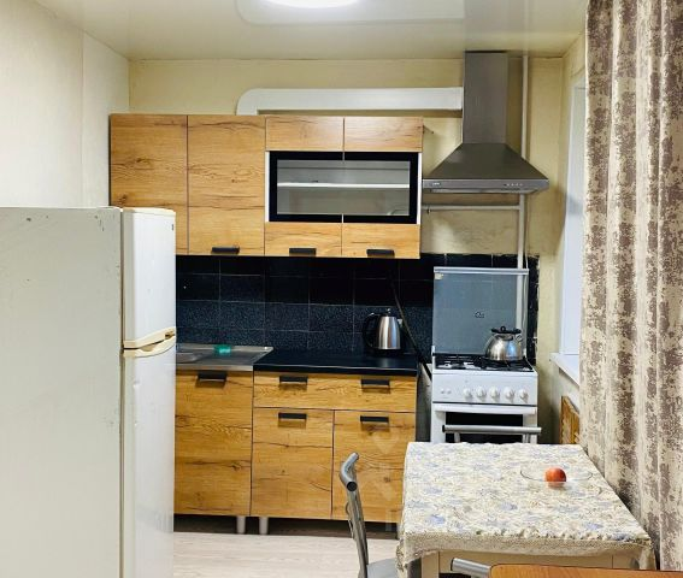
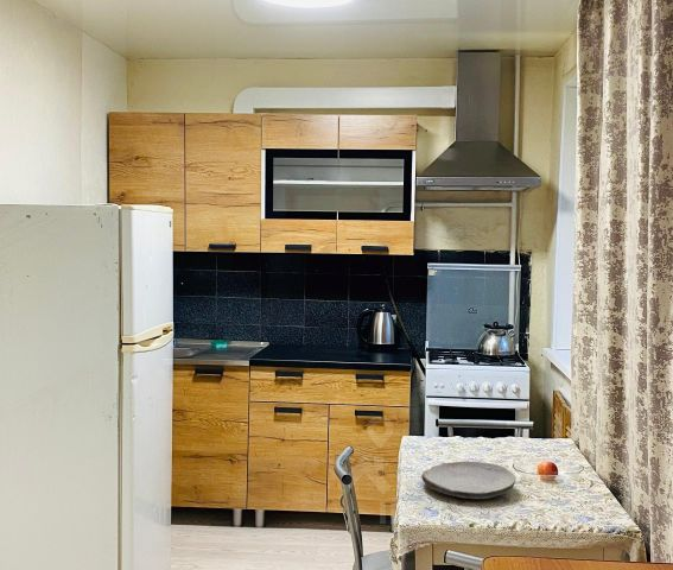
+ plate (468, 480)
